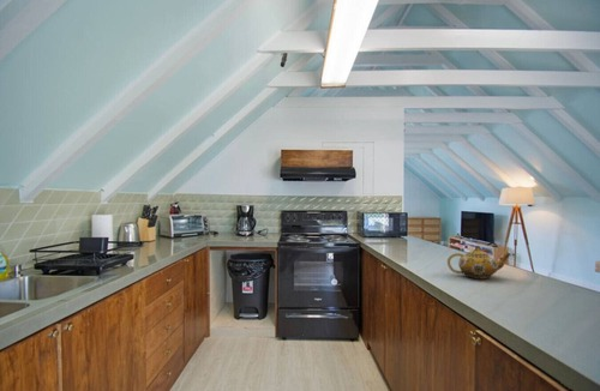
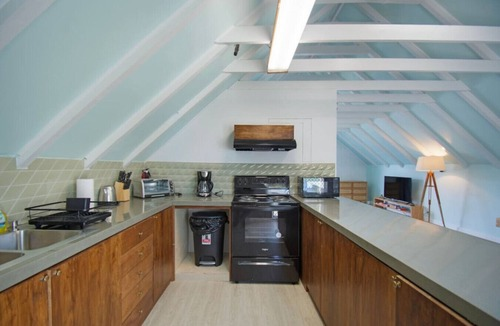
- teapot (478, 260)
